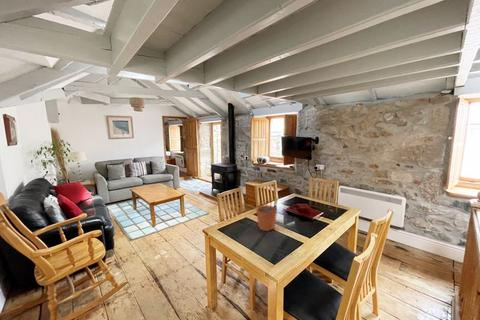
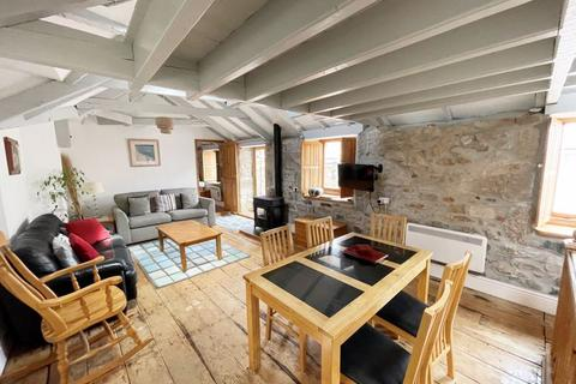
- plant pot (266, 213)
